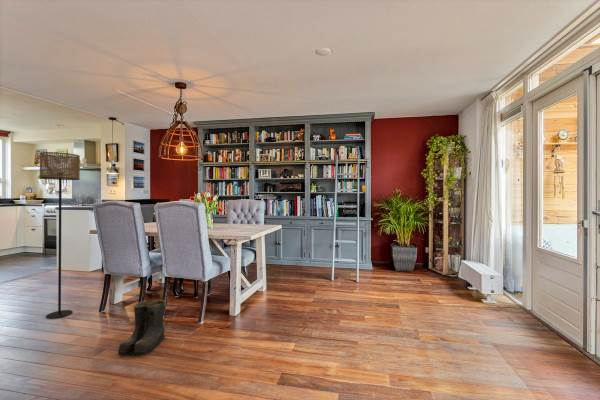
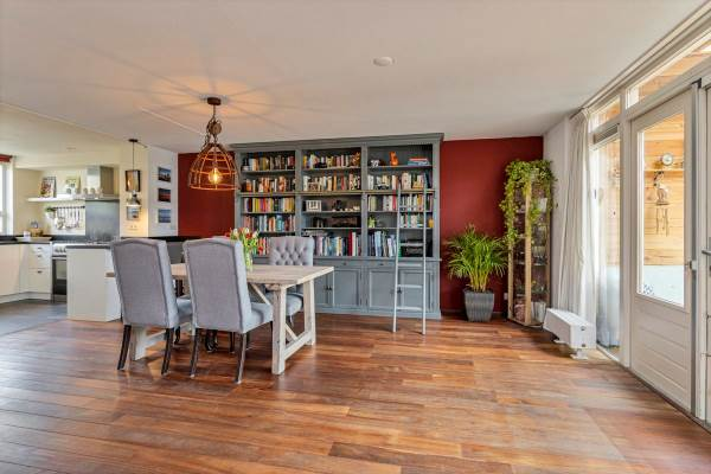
- boots (143, 325)
- floor lamp (59, 234)
